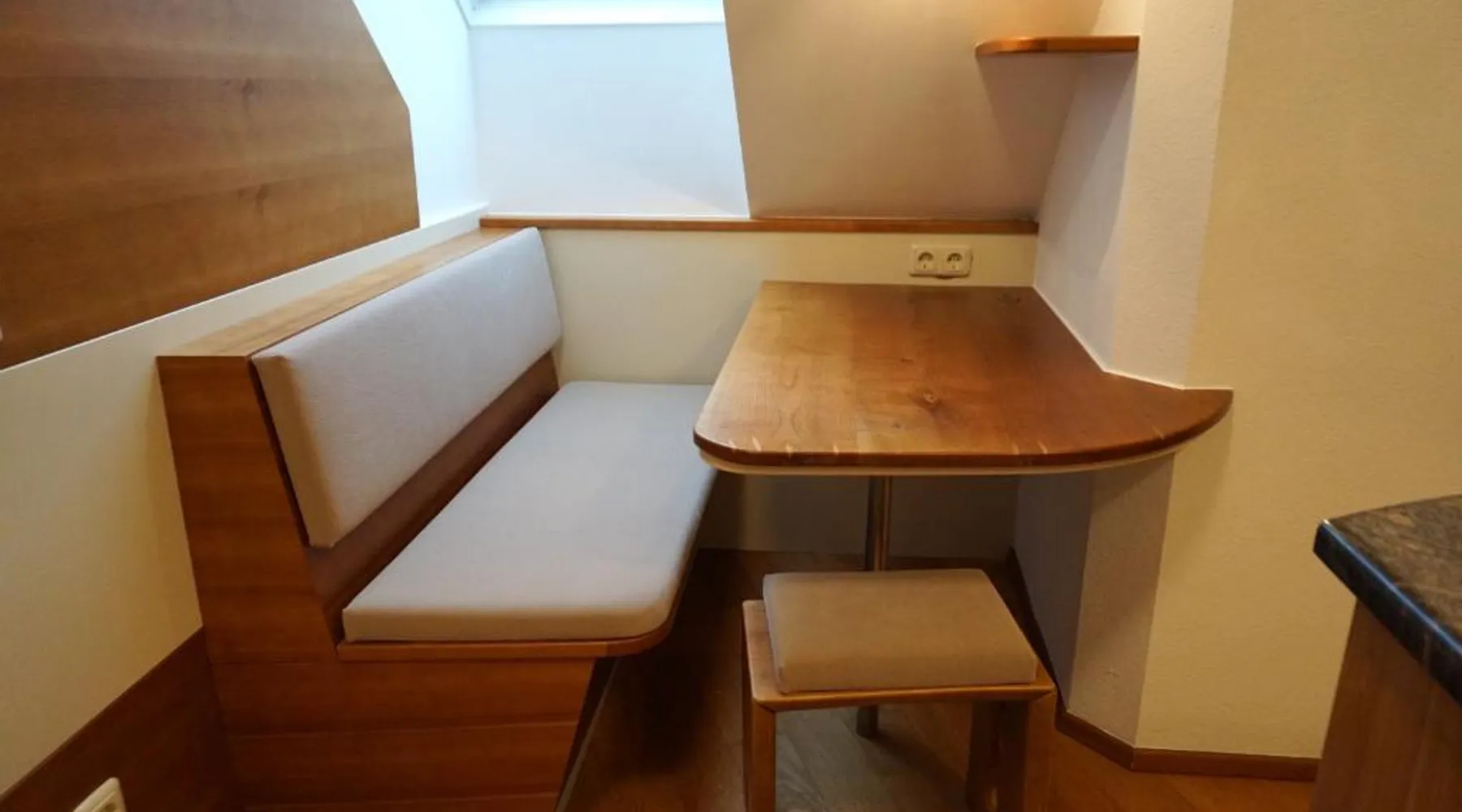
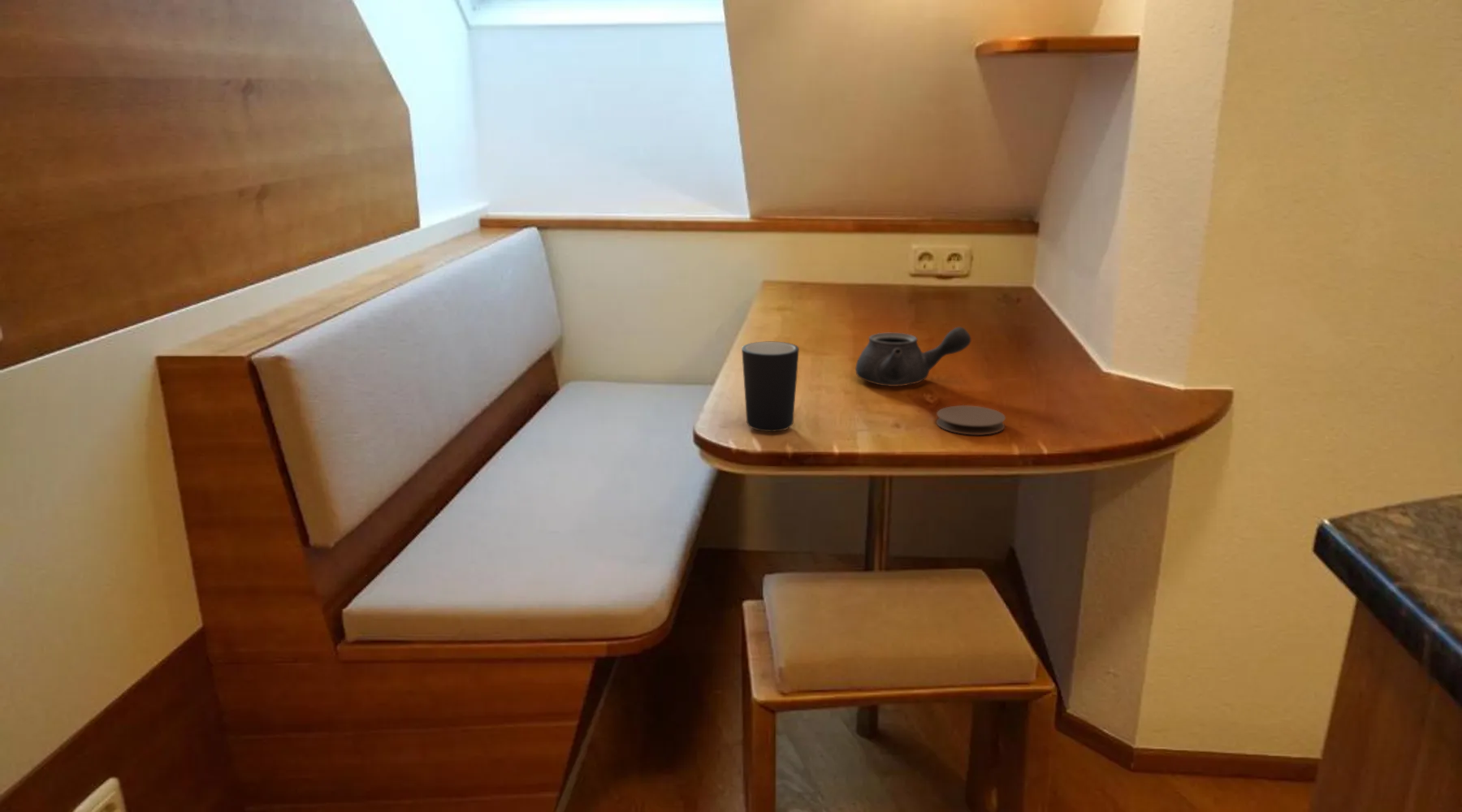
+ coaster (970, 419)
+ teapot (912, 354)
+ mug (771, 385)
